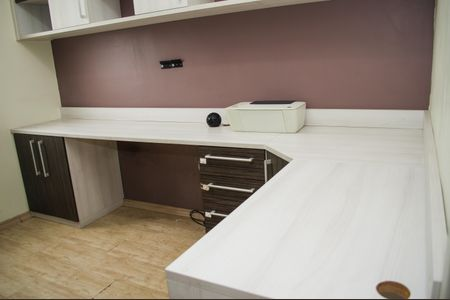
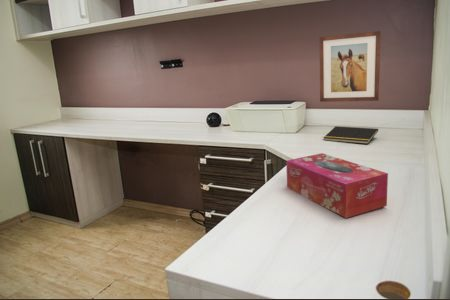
+ notepad (350, 134)
+ tissue box (332, 181)
+ wall art (348, 68)
